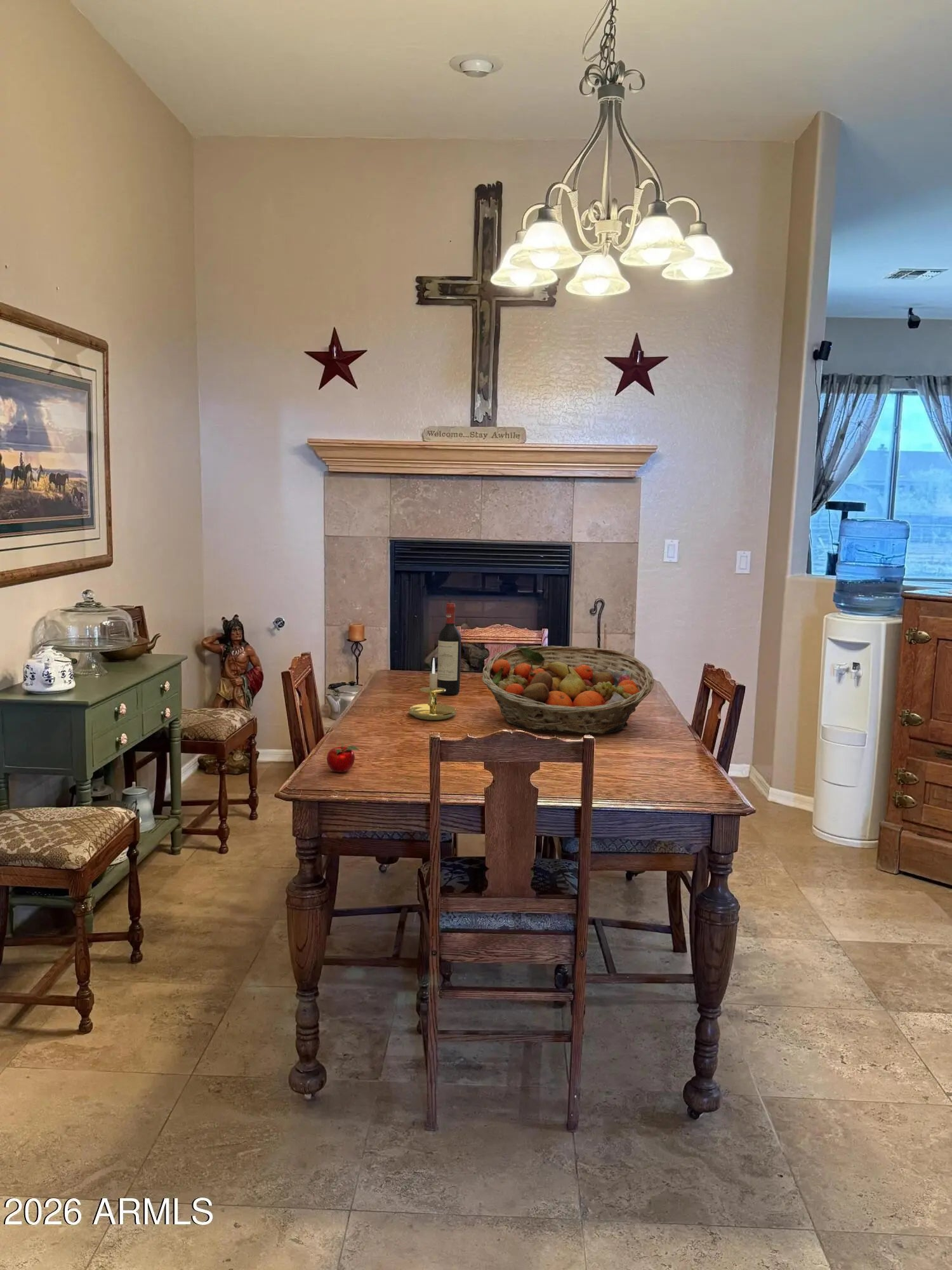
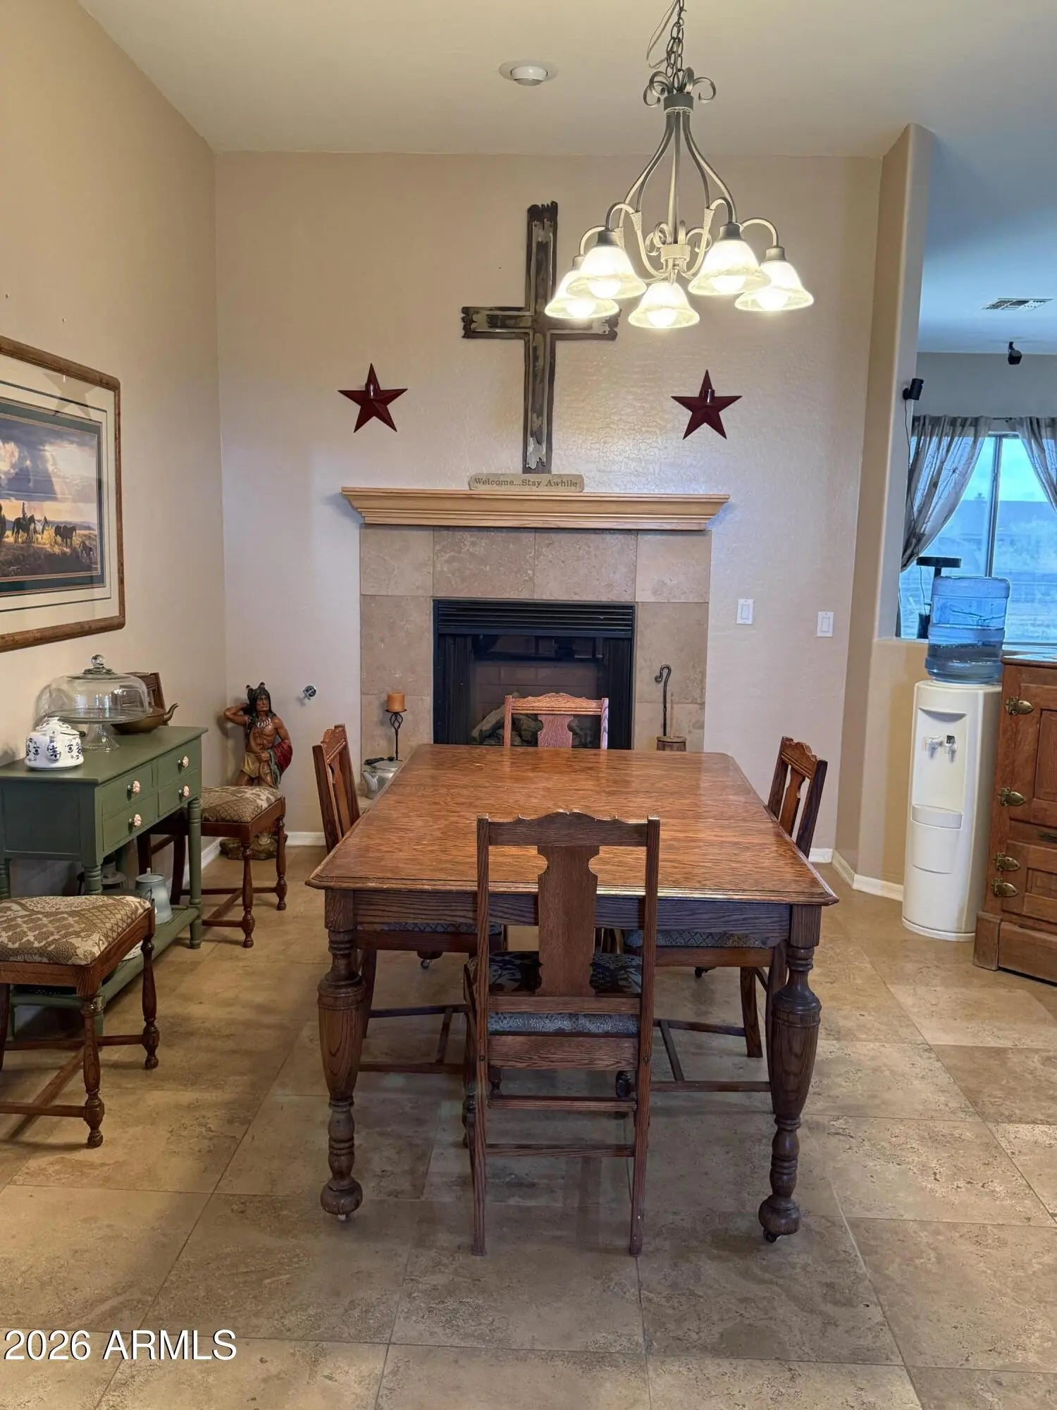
- fruit basket (566, 688)
- wine bottle (449, 648)
- apple (343, 758)
- candle holder (433, 687)
